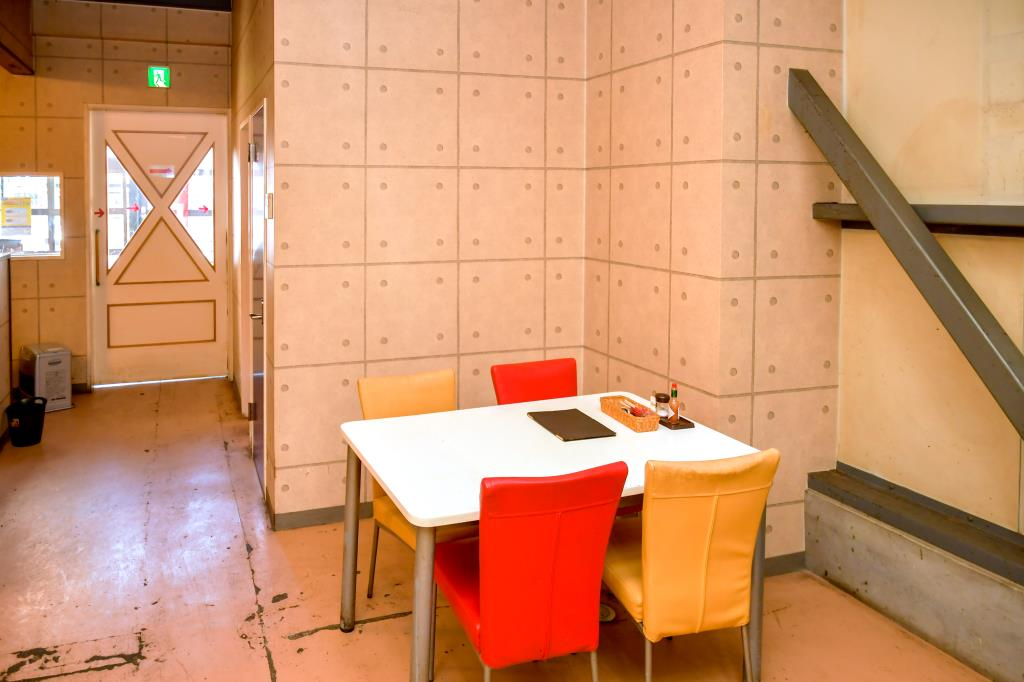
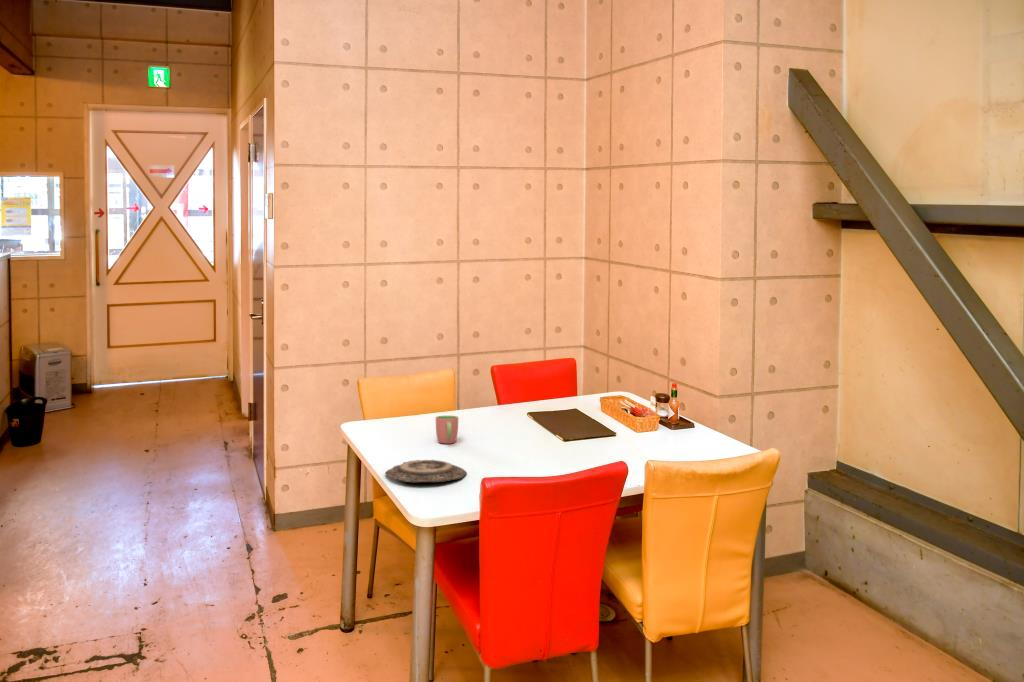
+ cup (447, 430)
+ plate (426, 468)
